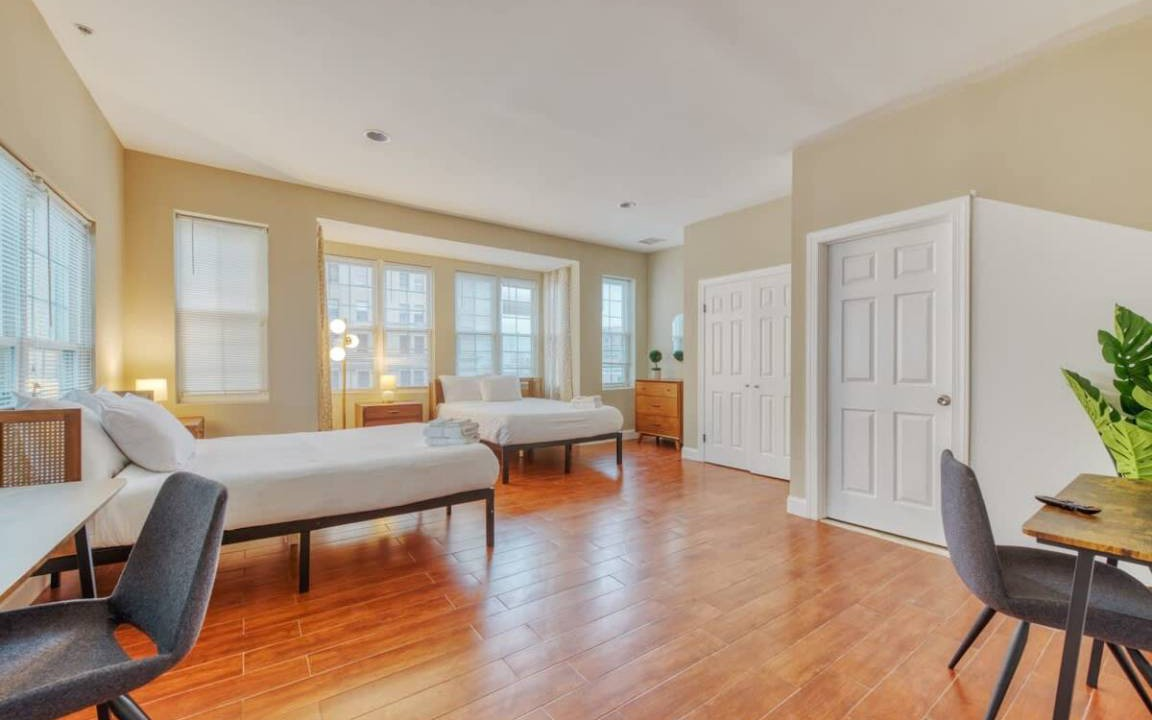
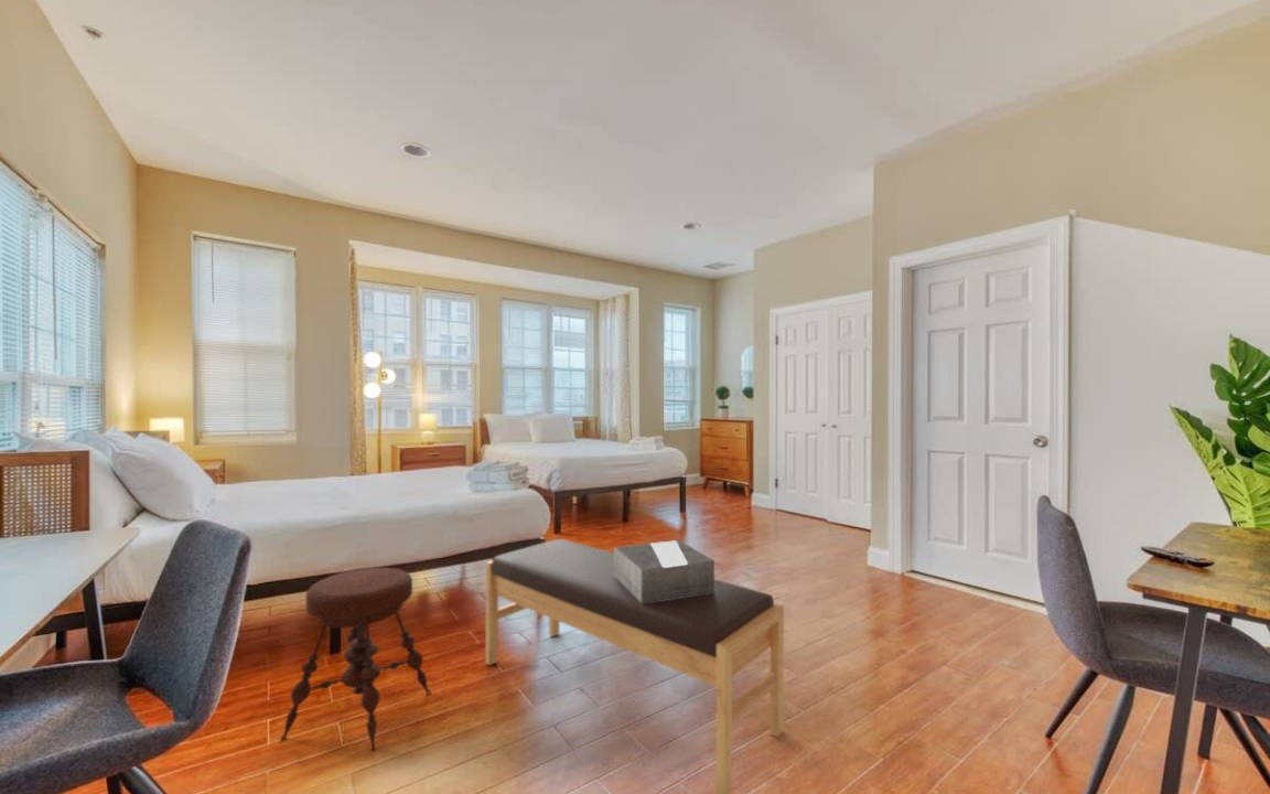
+ decorative box (661, 568)
+ bench (617, 633)
+ stool (360, 645)
